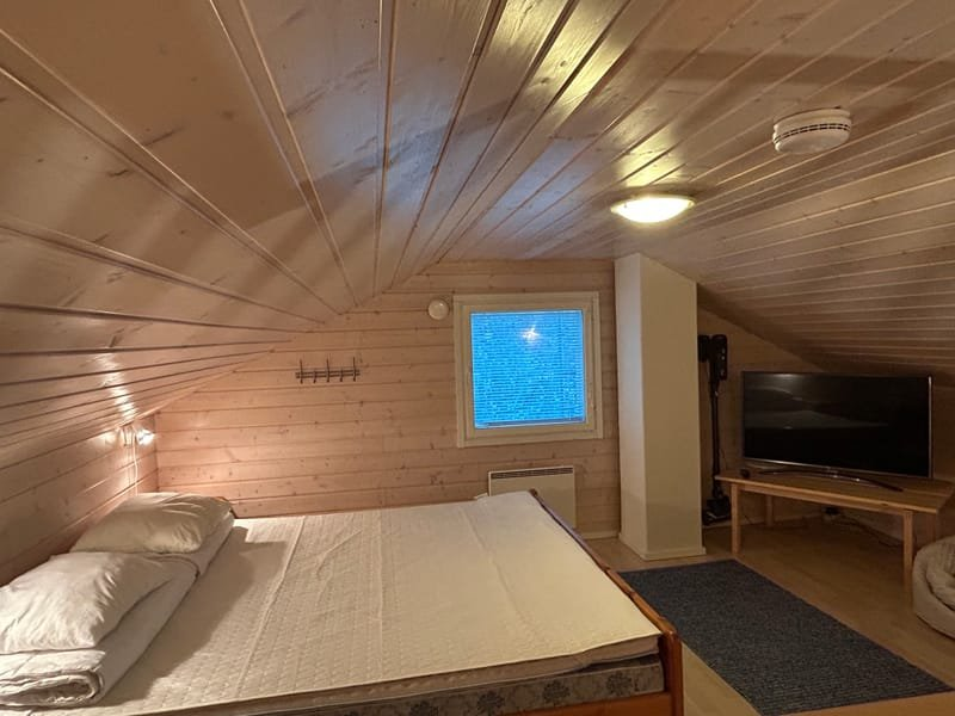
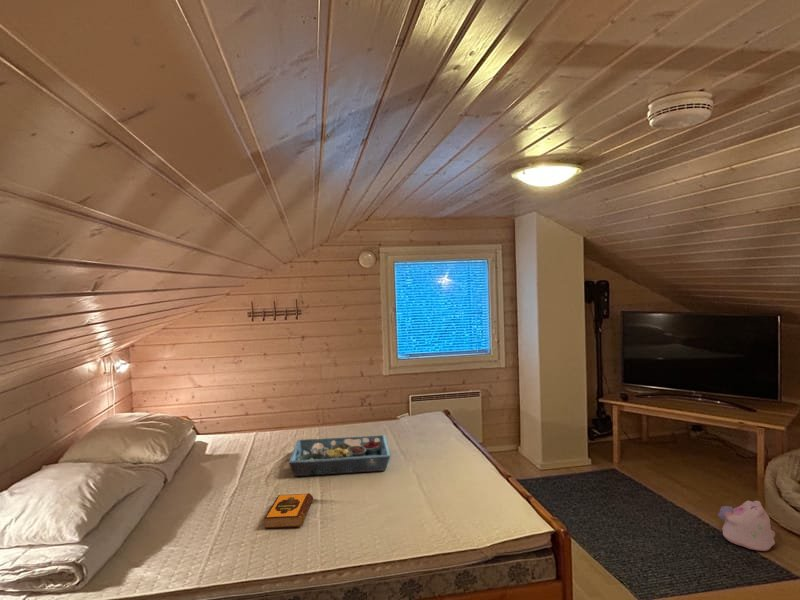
+ serving tray (341, 453)
+ hardback book (290, 509)
+ plush toy (746, 521)
